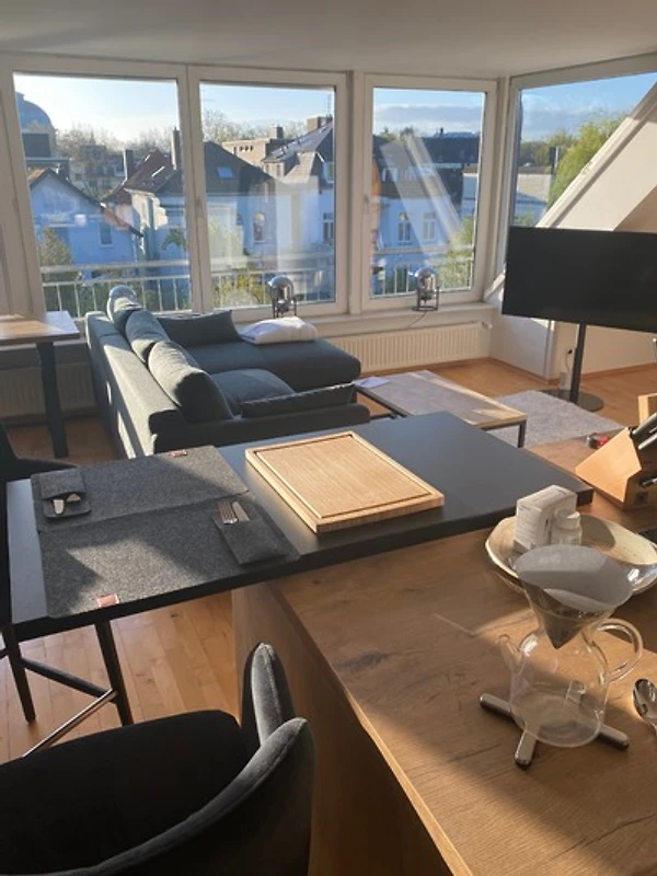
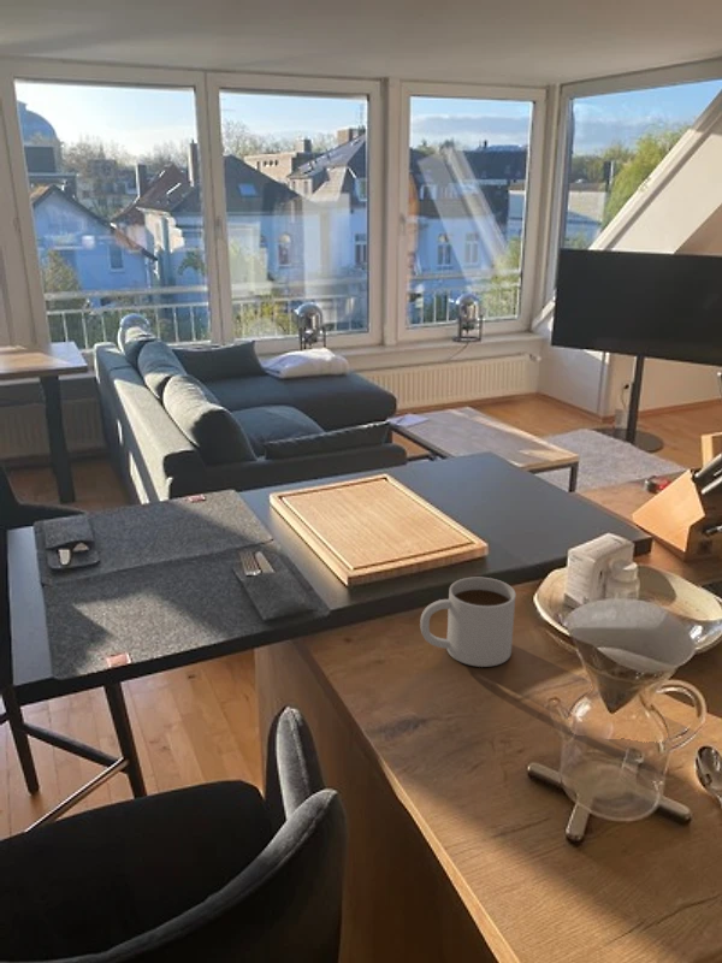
+ mug (466, 621)
